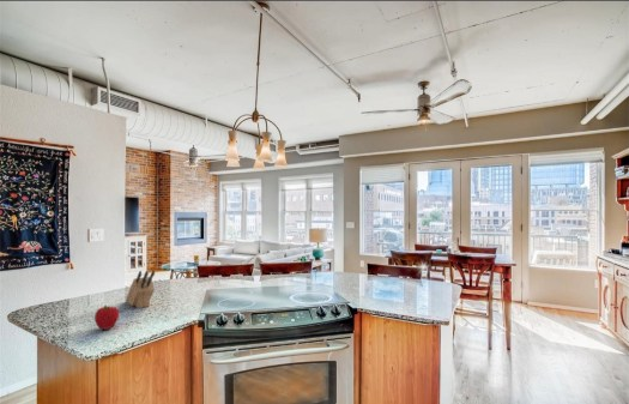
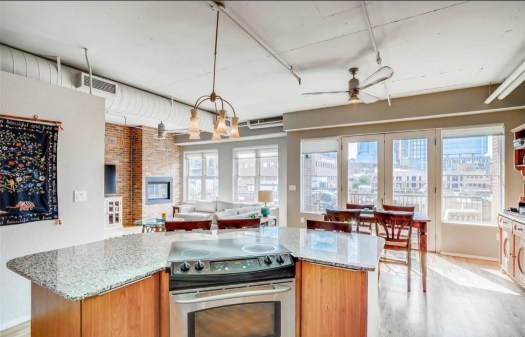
- fruit (107, 316)
- knife block (140, 285)
